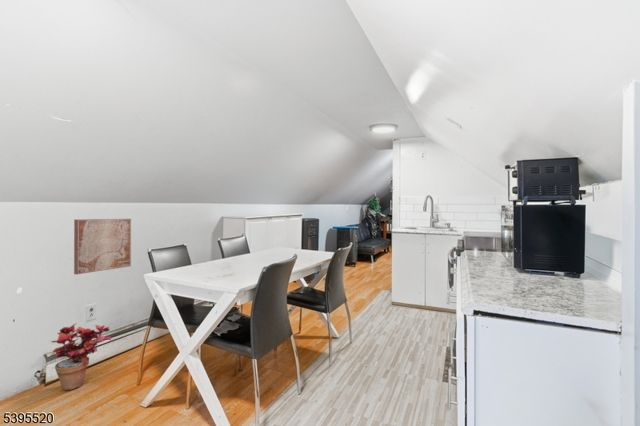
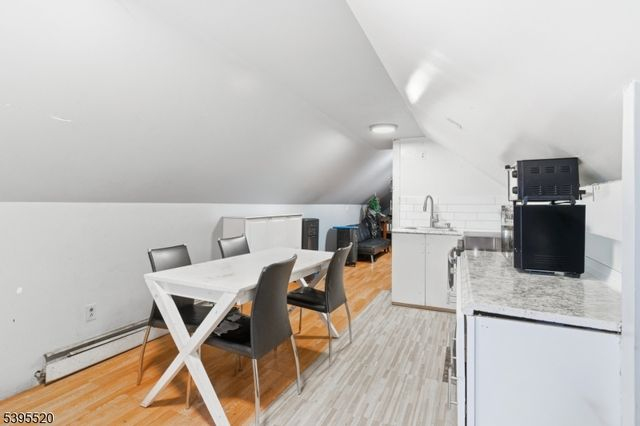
- wall art (104, 244)
- potted plant (78, 355)
